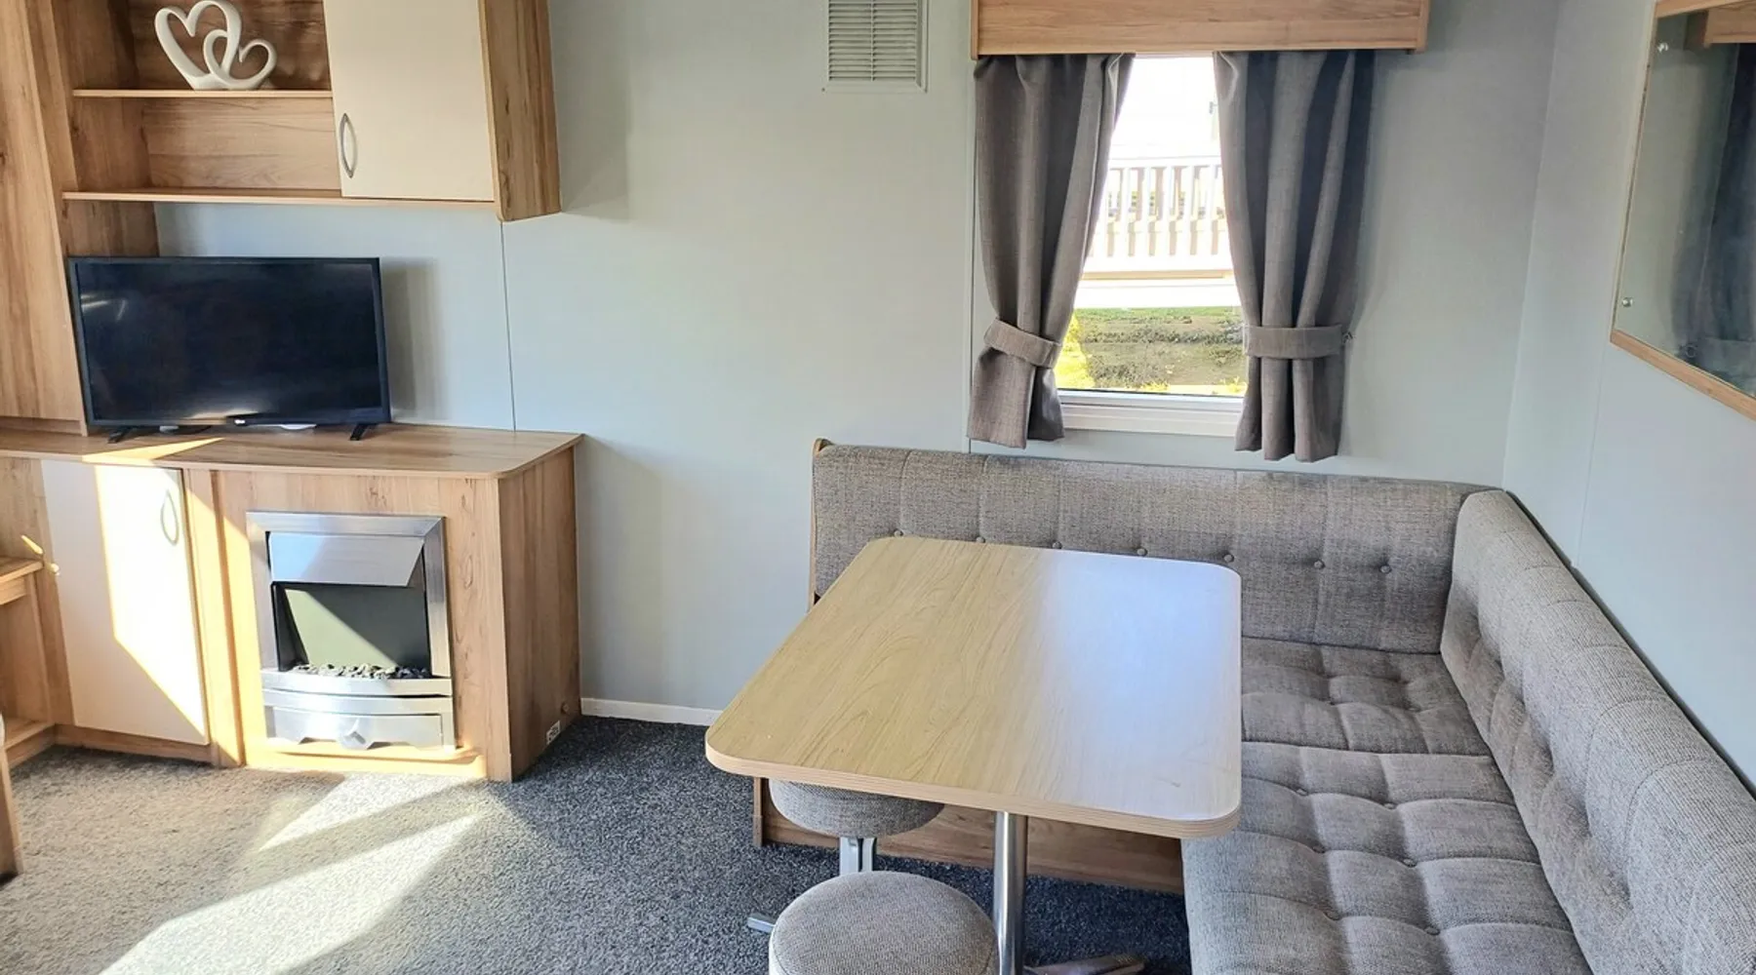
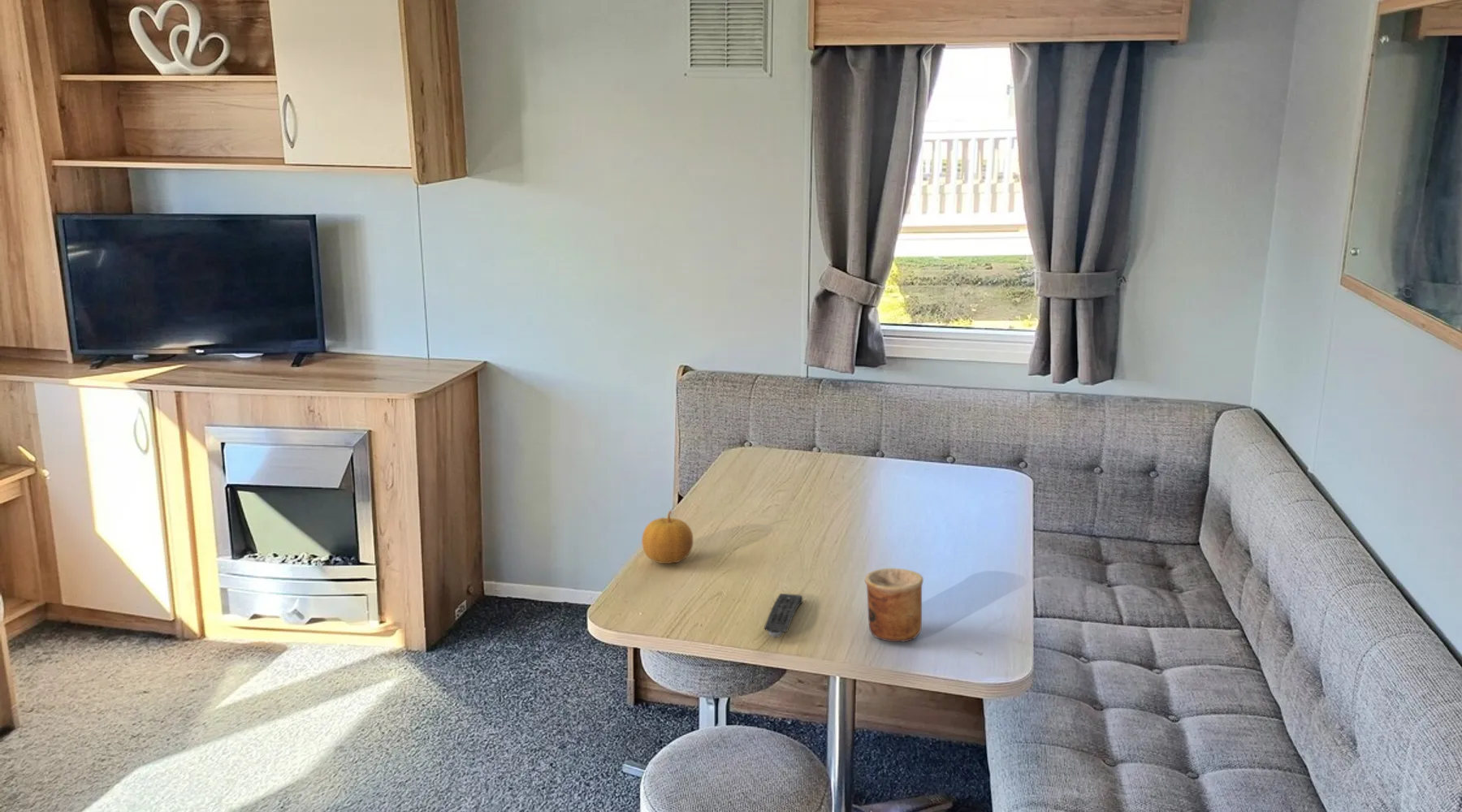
+ cup (893, 606)
+ fruit (668, 535)
+ remote control (783, 614)
